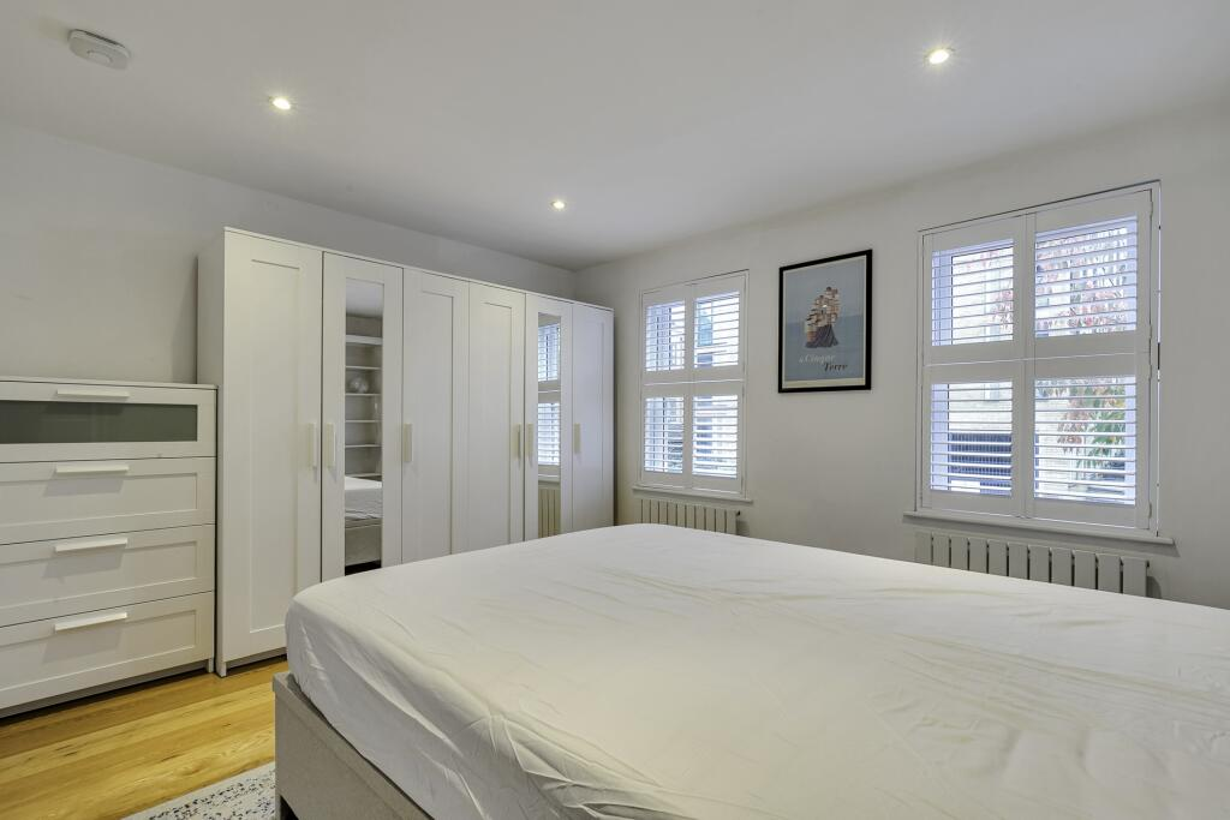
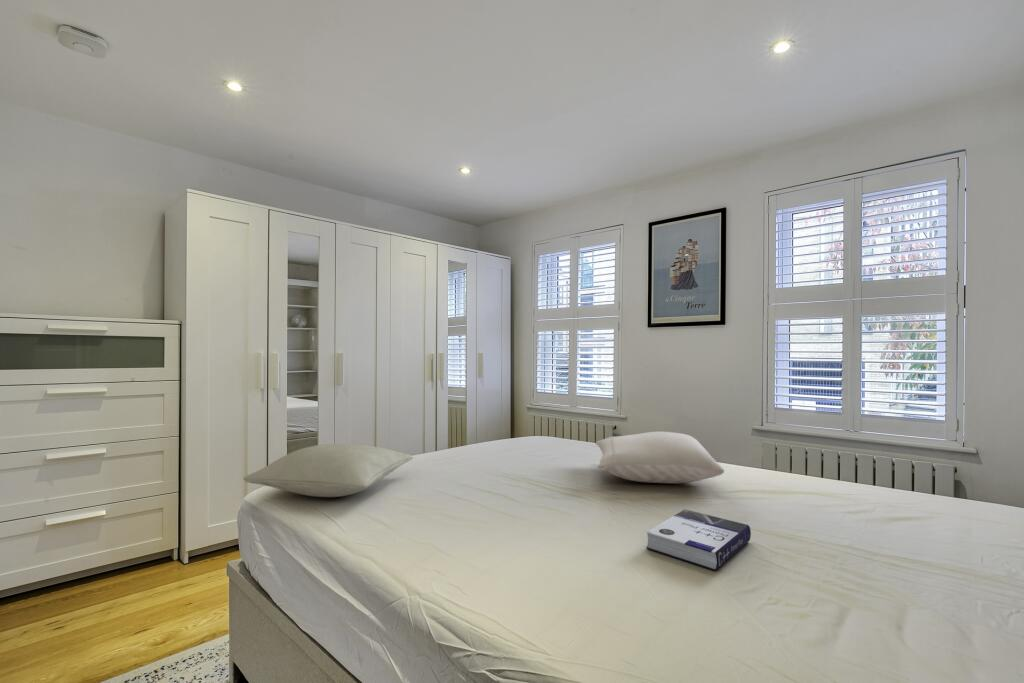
+ book (699, 536)
+ pillow (652, 456)
+ pillow (335, 467)
